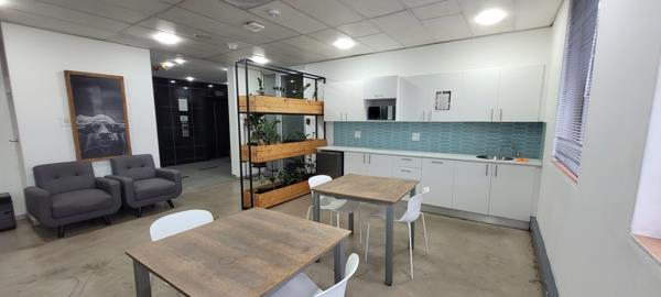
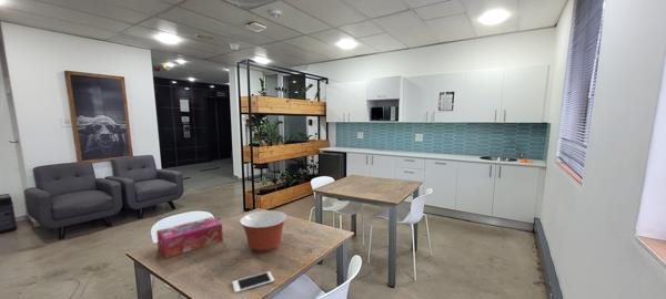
+ mixing bowl (264, 231)
+ cell phone (253, 281)
+ tissue box (191, 235)
